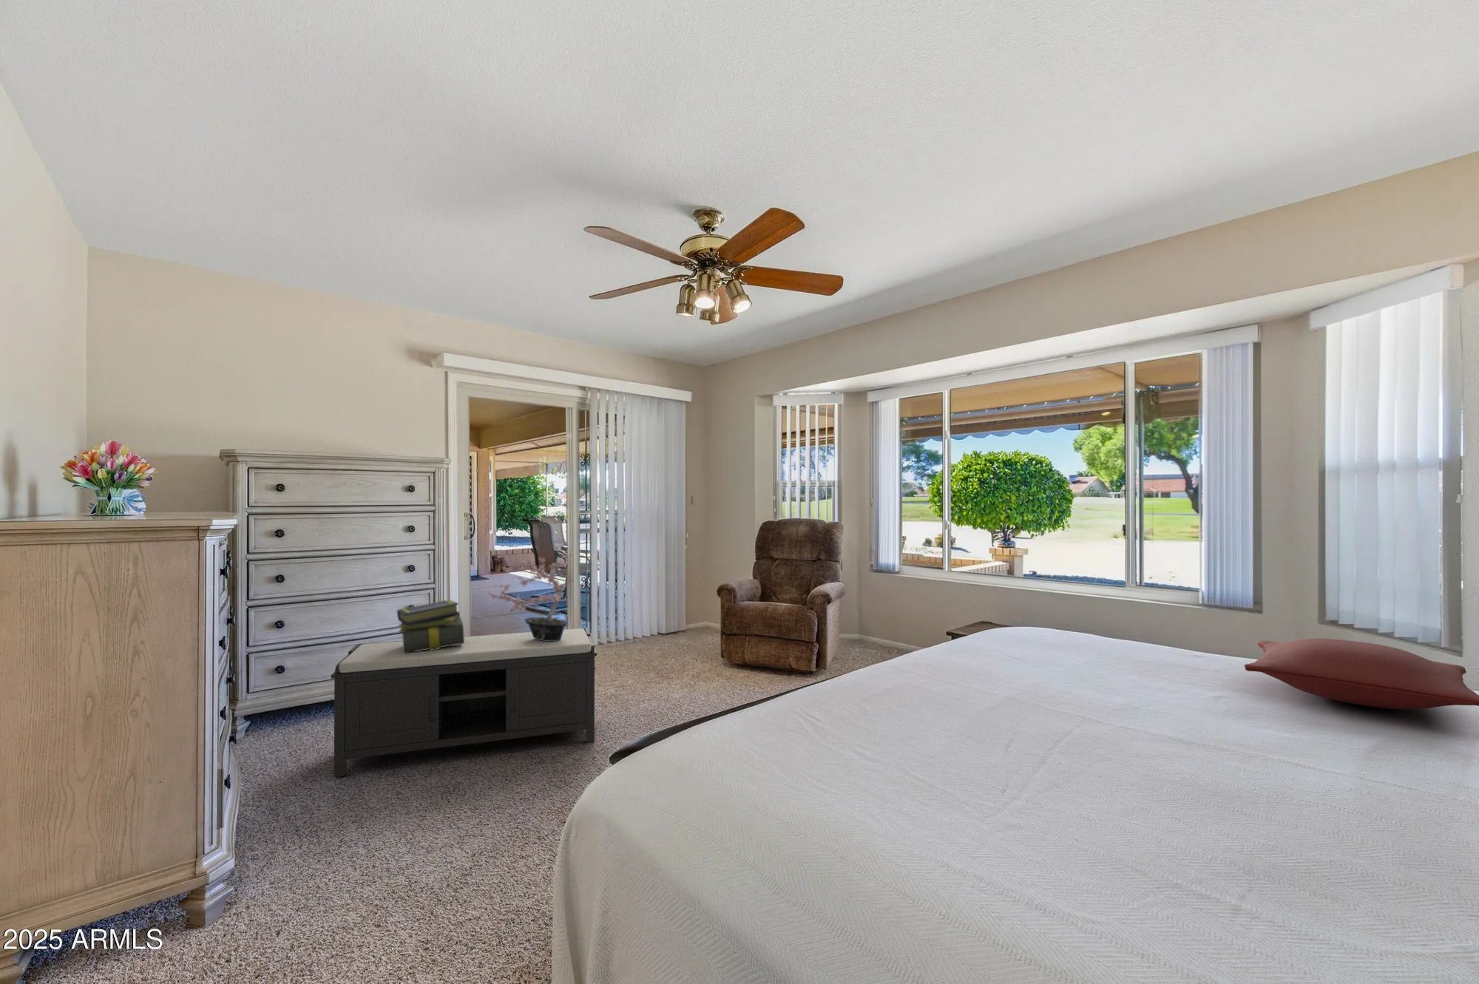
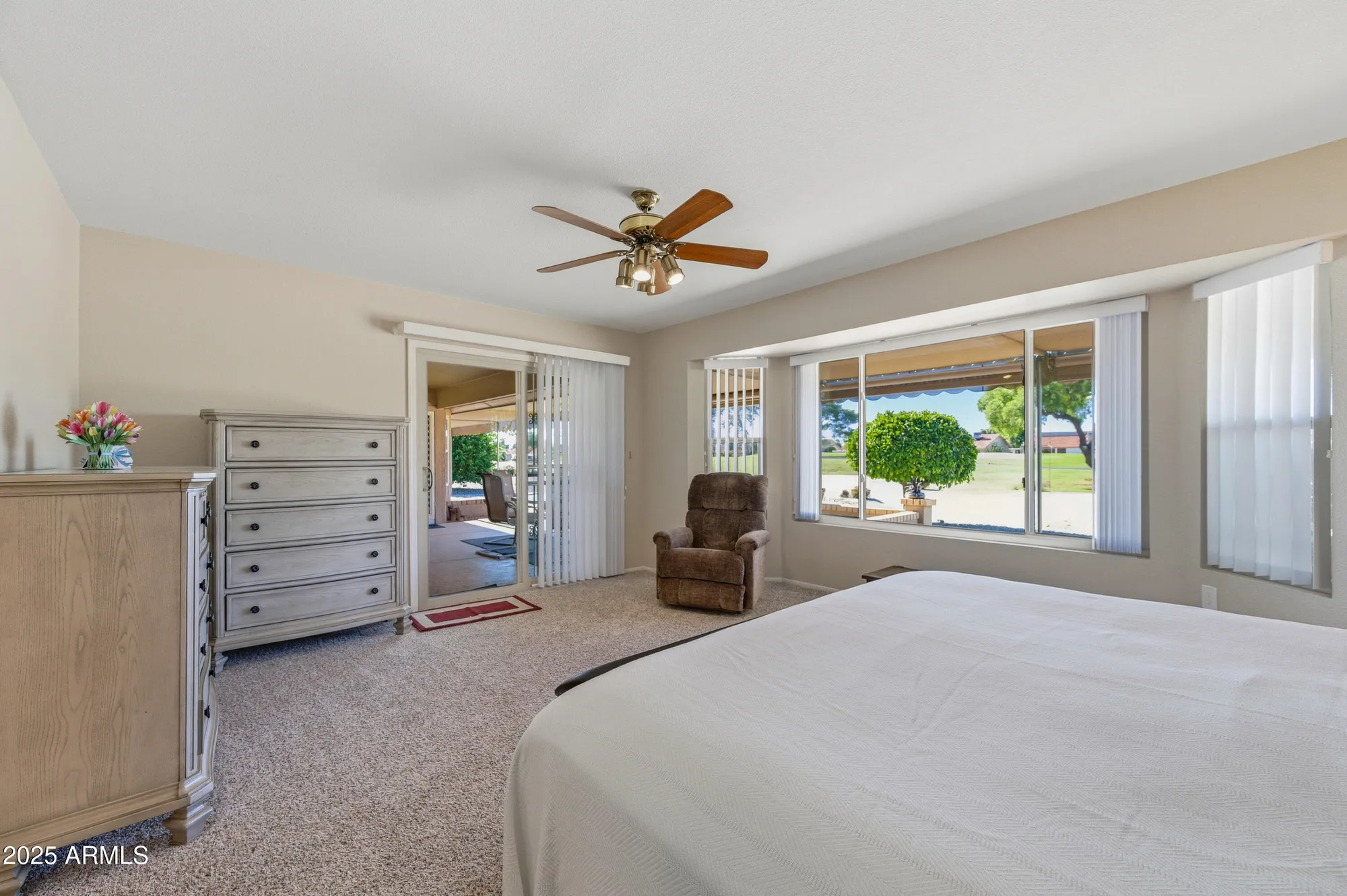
- pillow (1355, 671)
- stack of books (430, 625)
- potted plant (530, 599)
- bench (475, 693)
